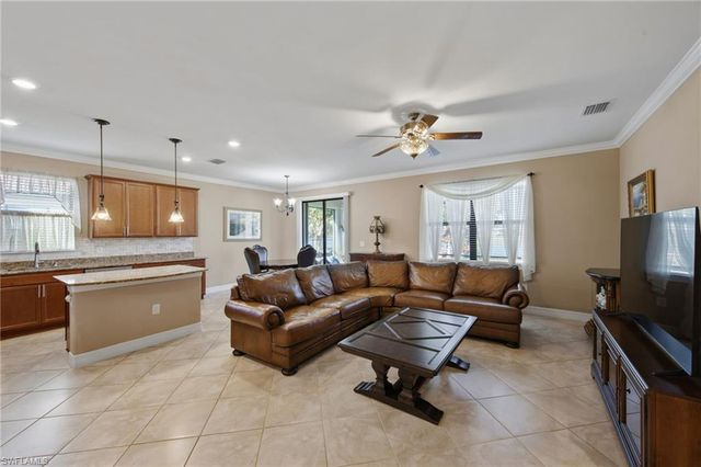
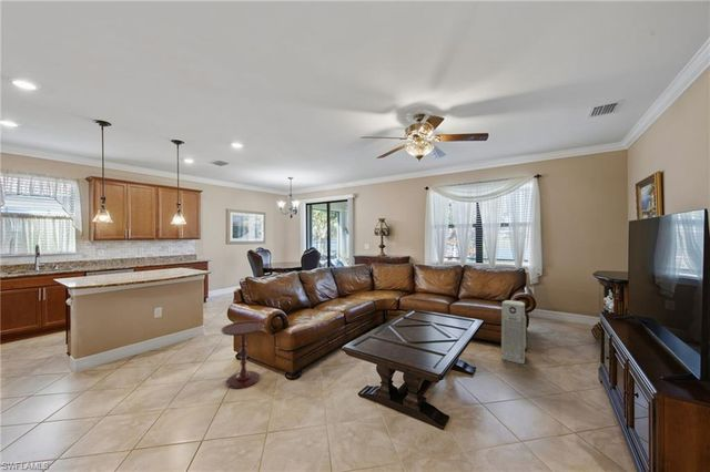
+ side table (243, 352)
+ air purifier (514, 329)
